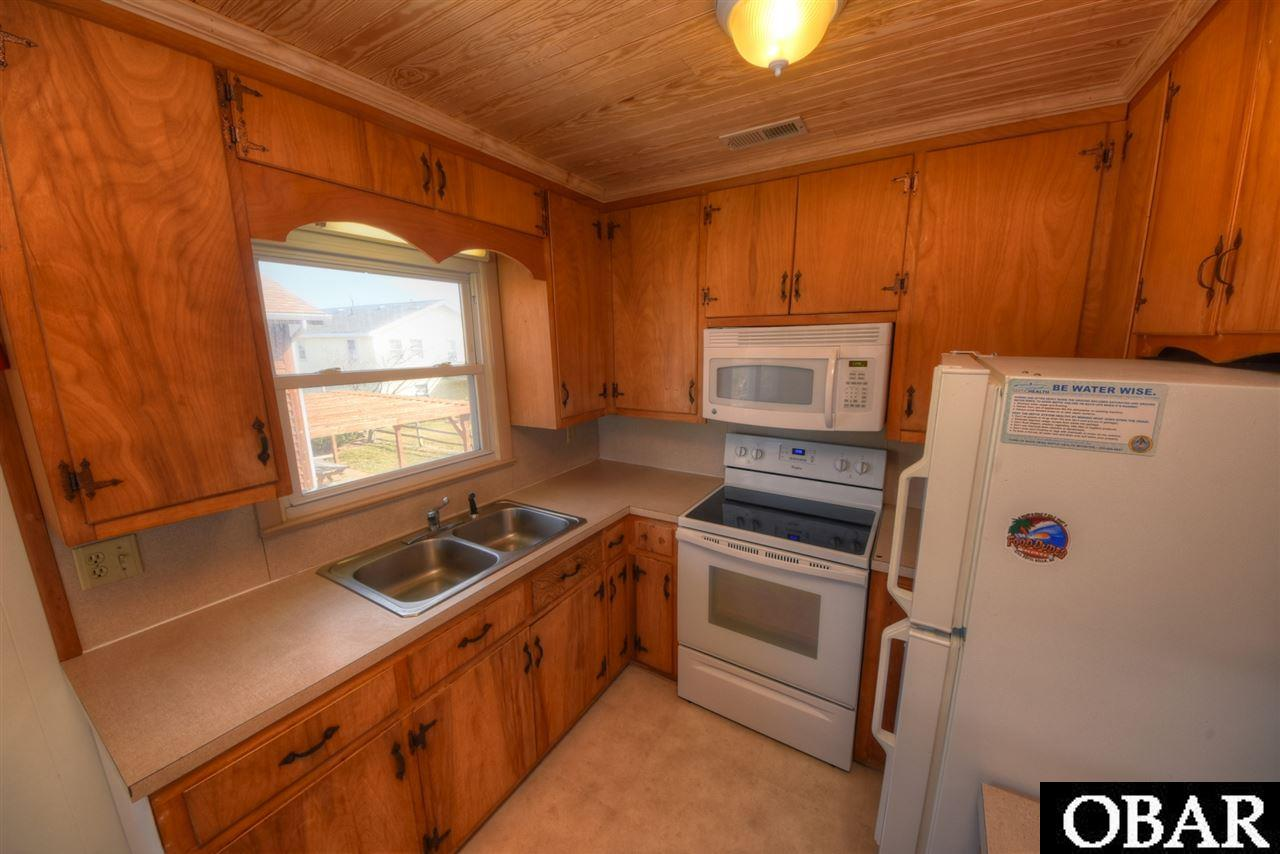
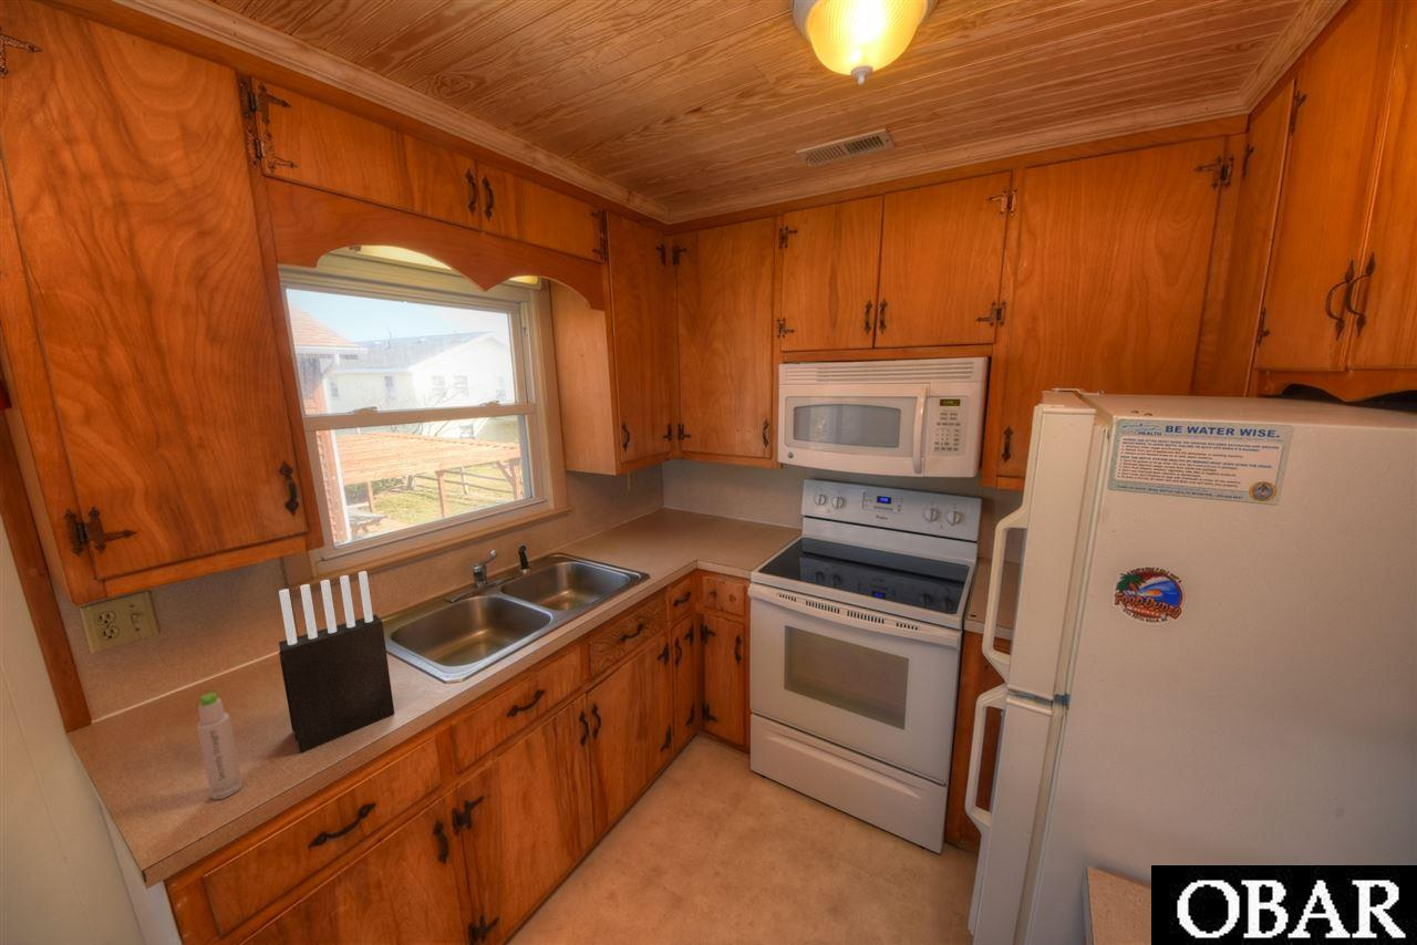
+ knife block (332, 650)
+ bottle (217, 744)
